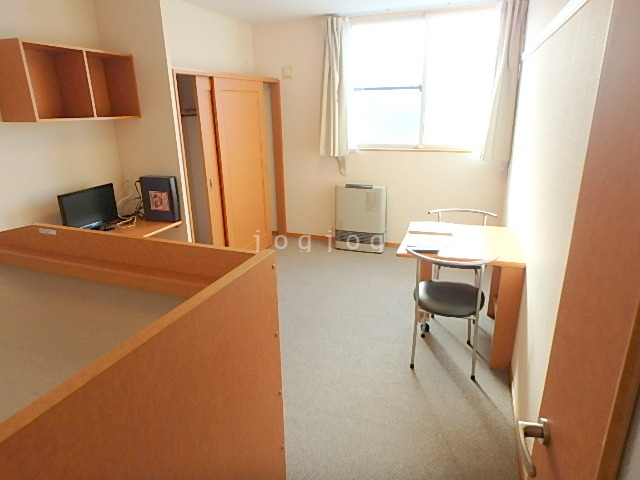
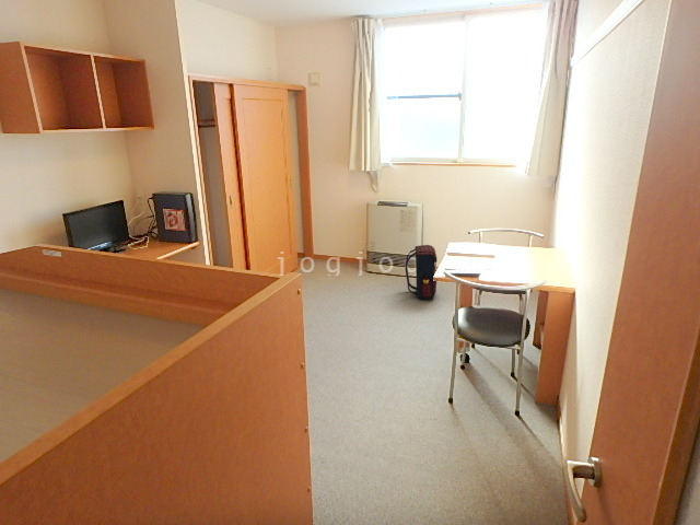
+ satchel (421, 271)
